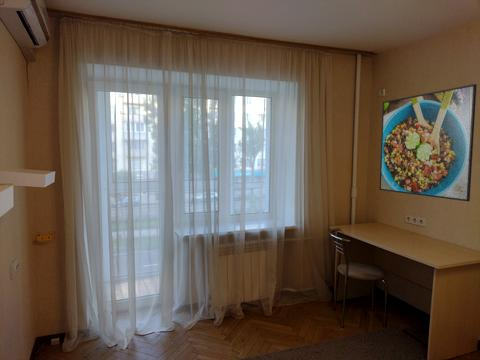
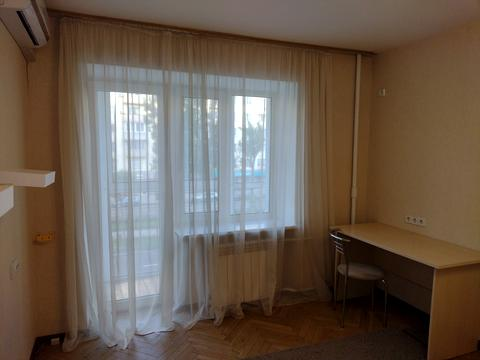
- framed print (420, 145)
